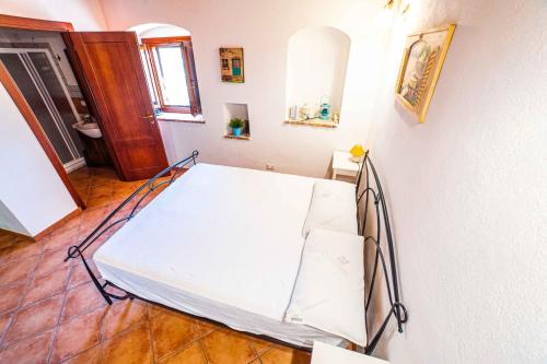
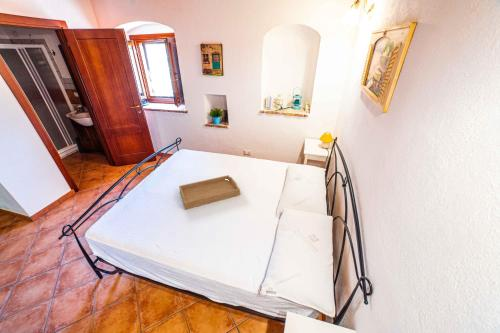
+ serving tray (209, 189)
